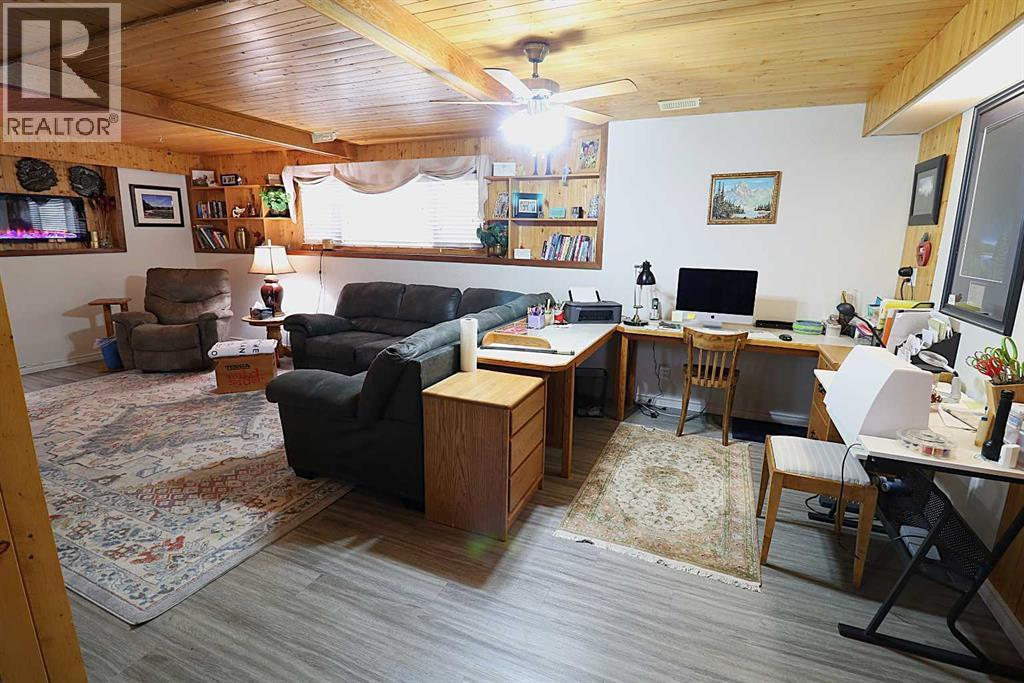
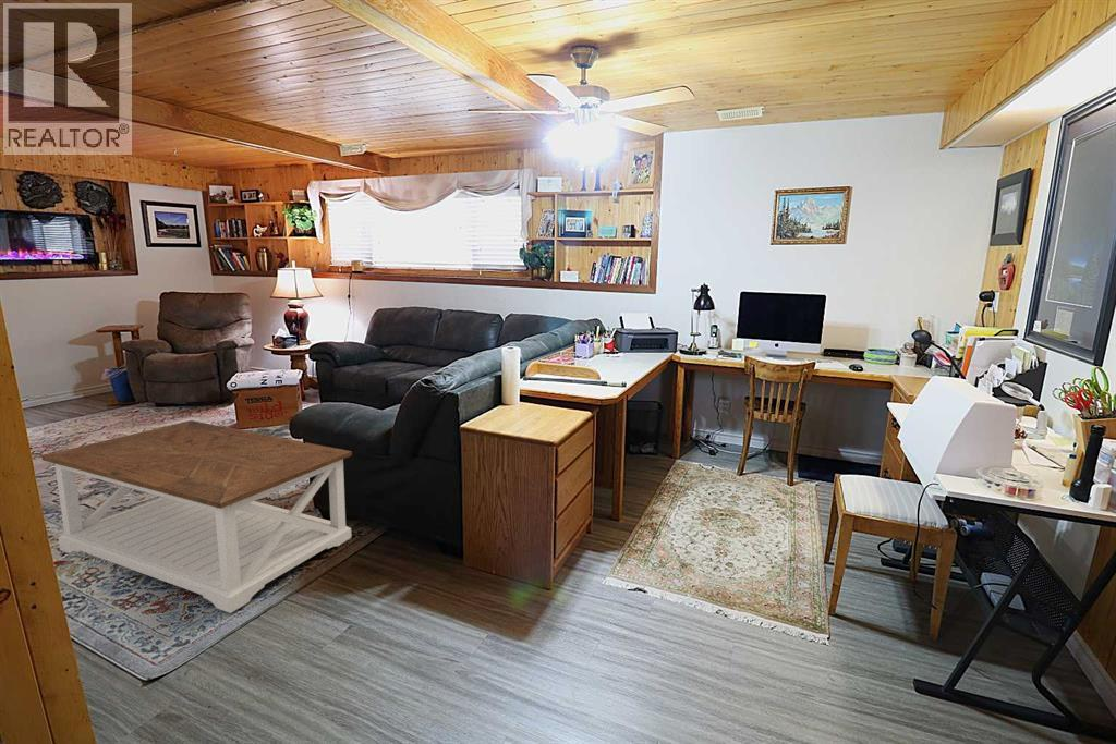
+ coffee table (206, 499)
